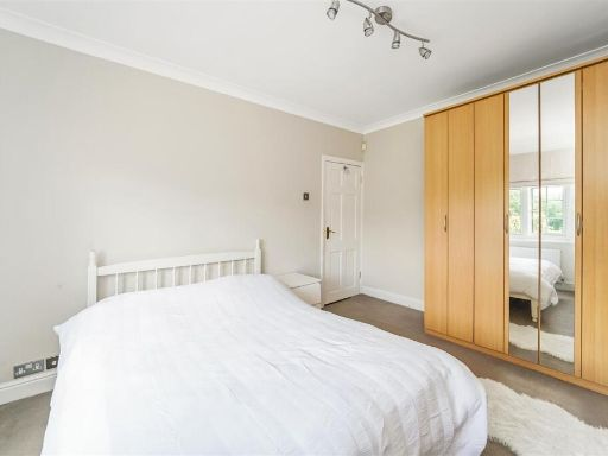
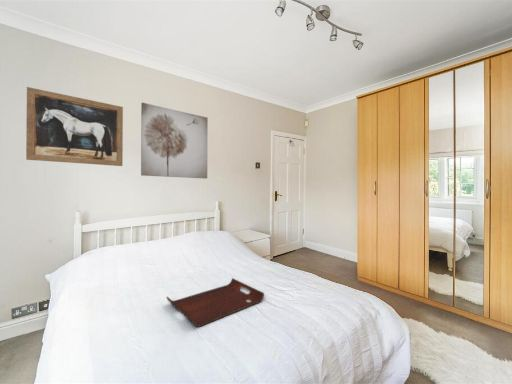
+ serving tray (216, 298)
+ wall art (79, 130)
+ wall art (177, 144)
